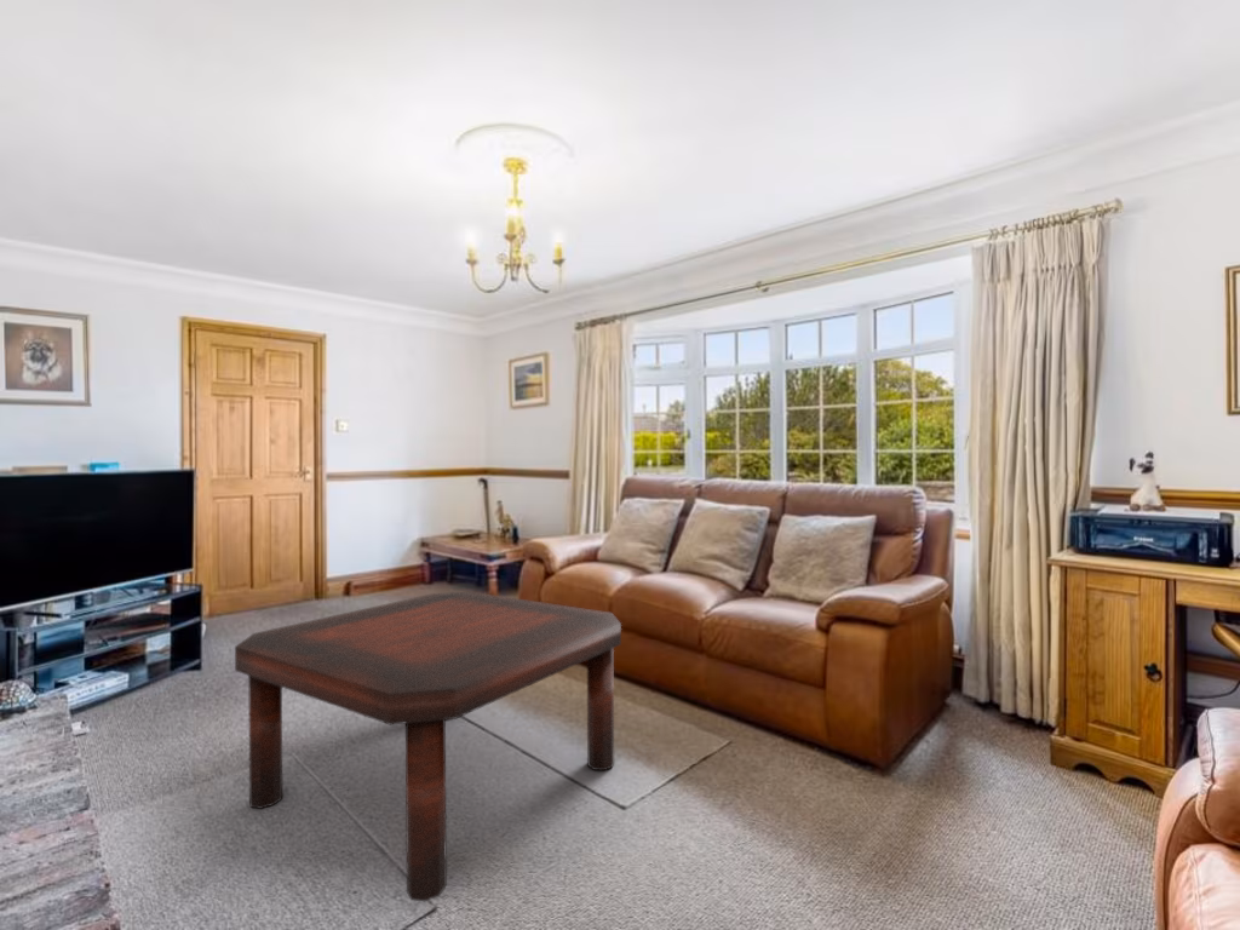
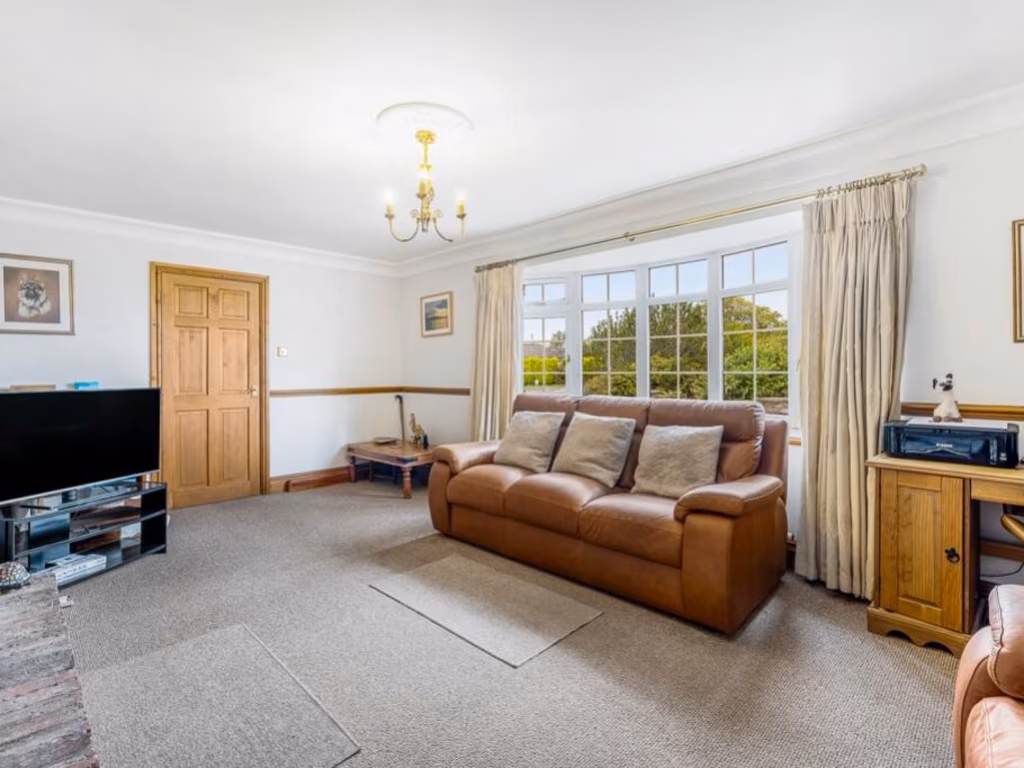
- coffee table (442, 702)
